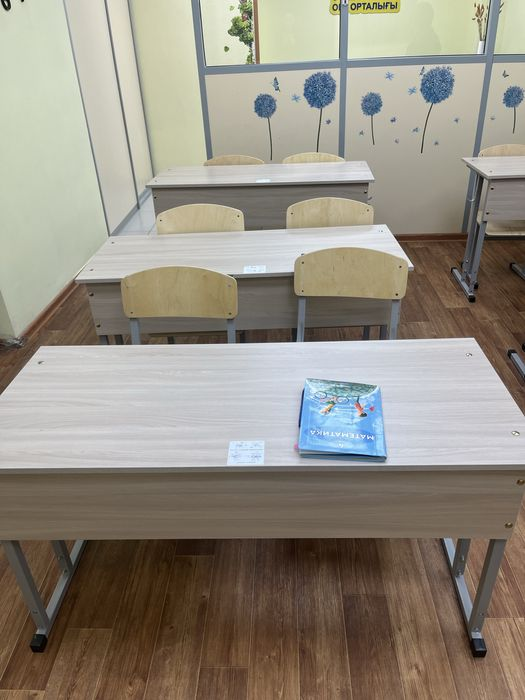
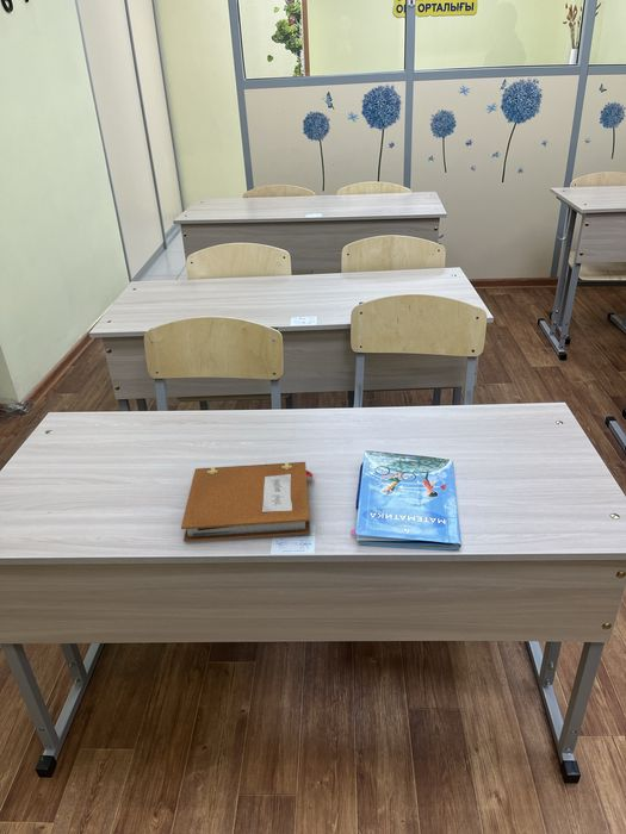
+ notebook (252, 497)
